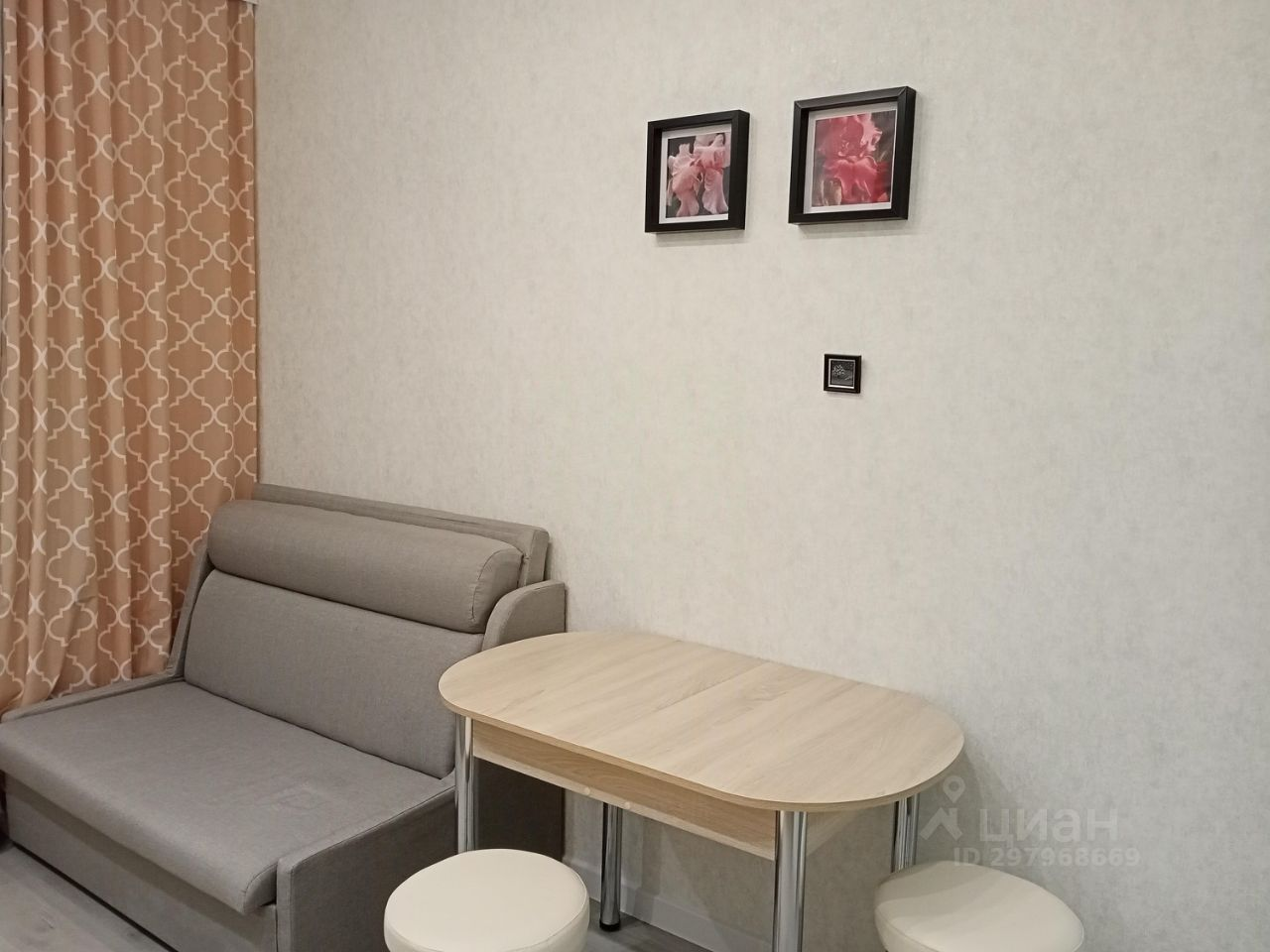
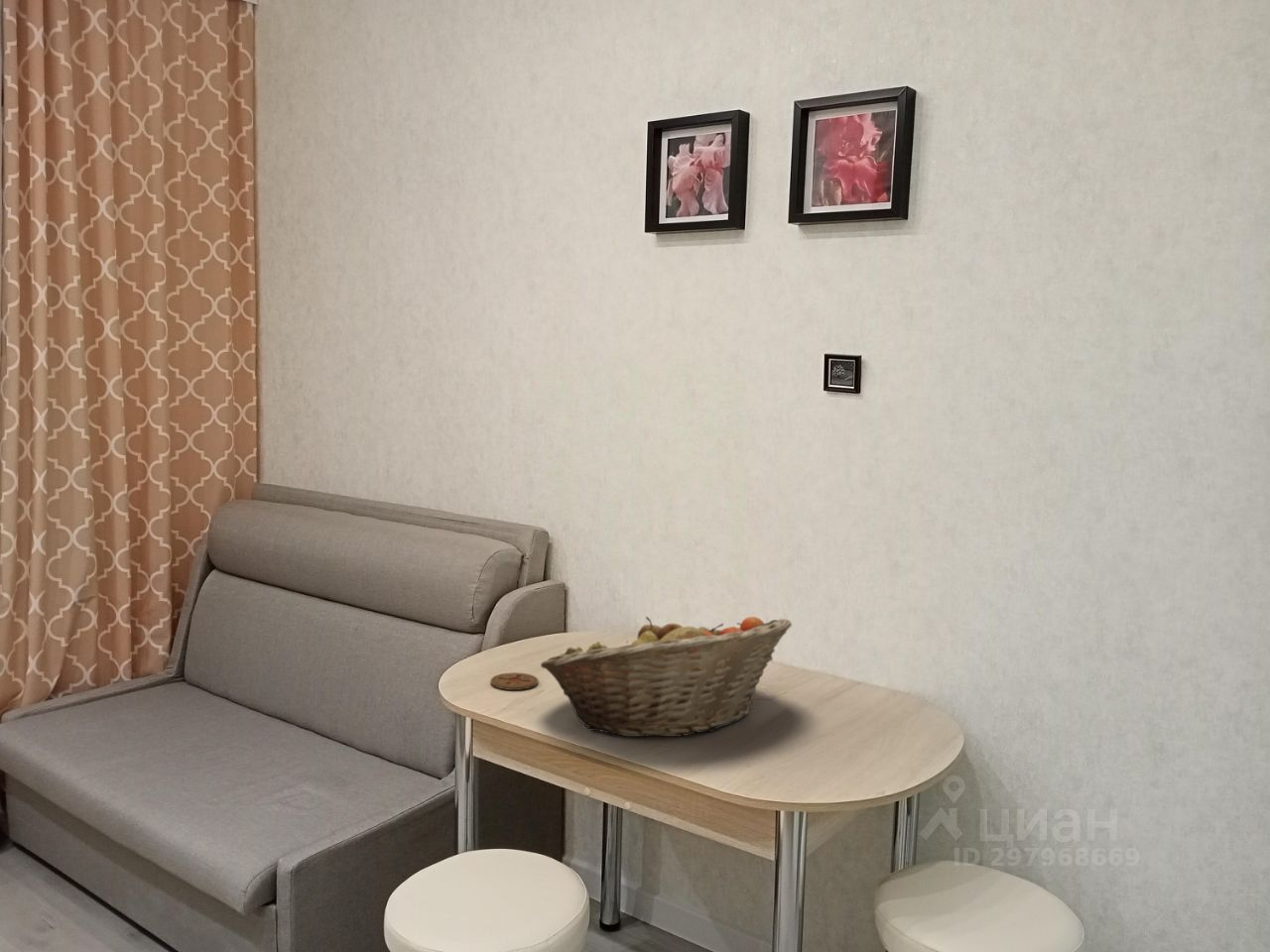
+ coaster (514, 680)
+ fruit basket (669, 662)
